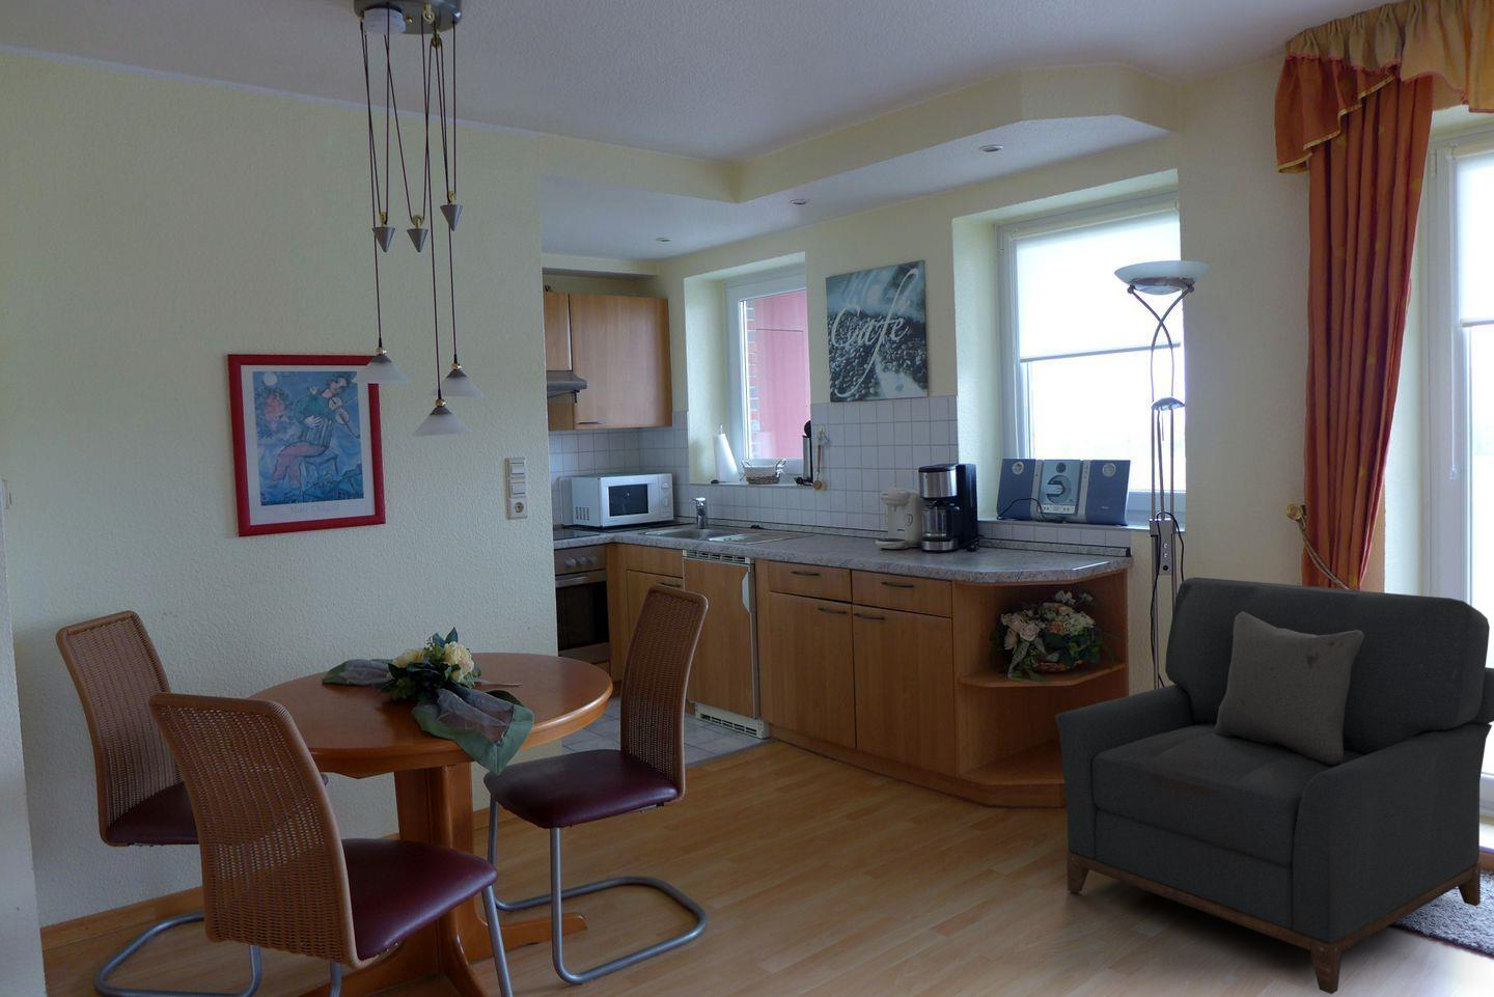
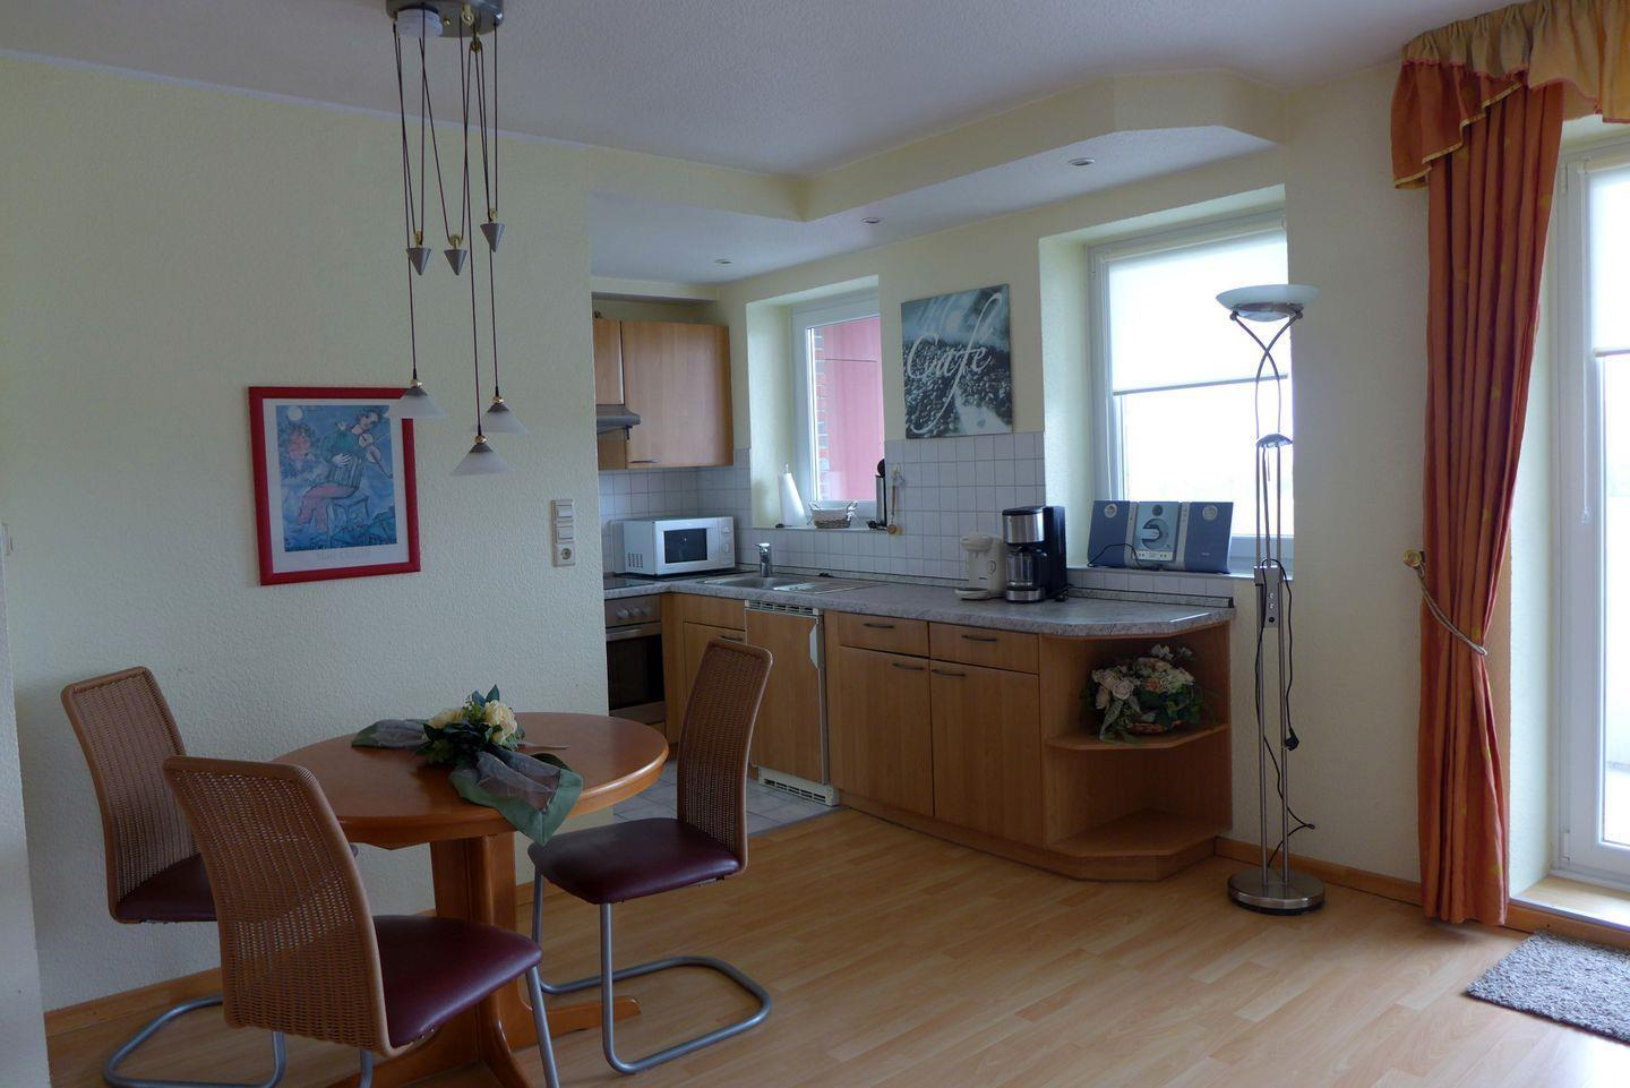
- armchair (1264, 747)
